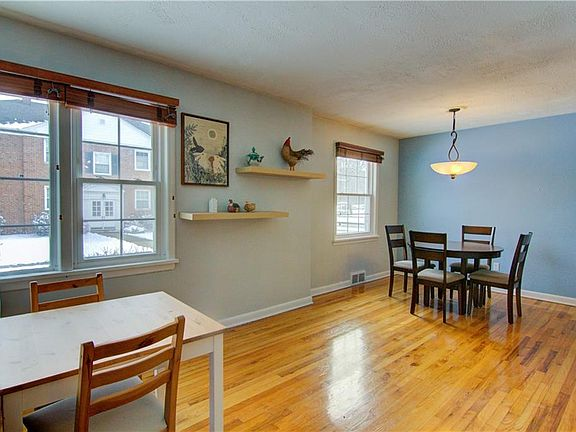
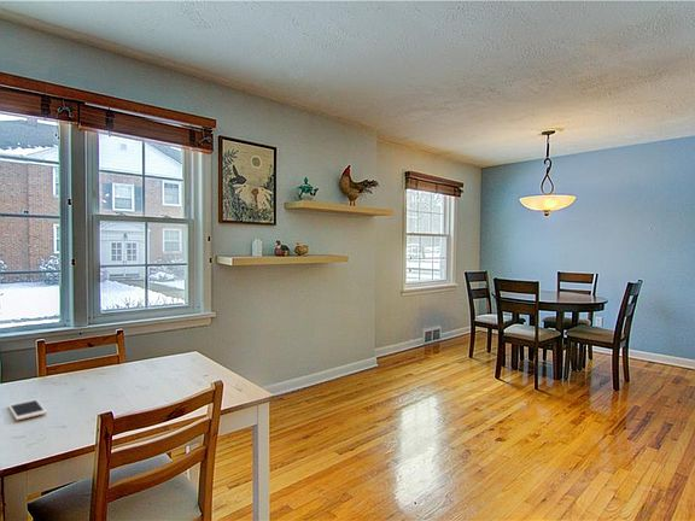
+ cell phone (27, 409)
